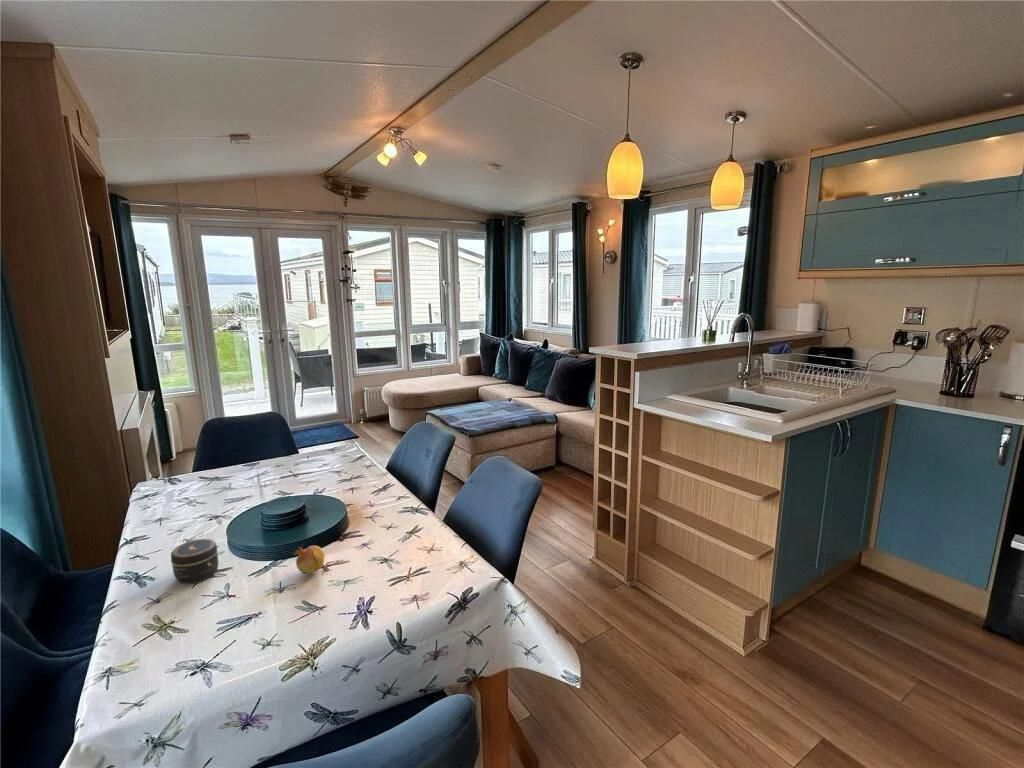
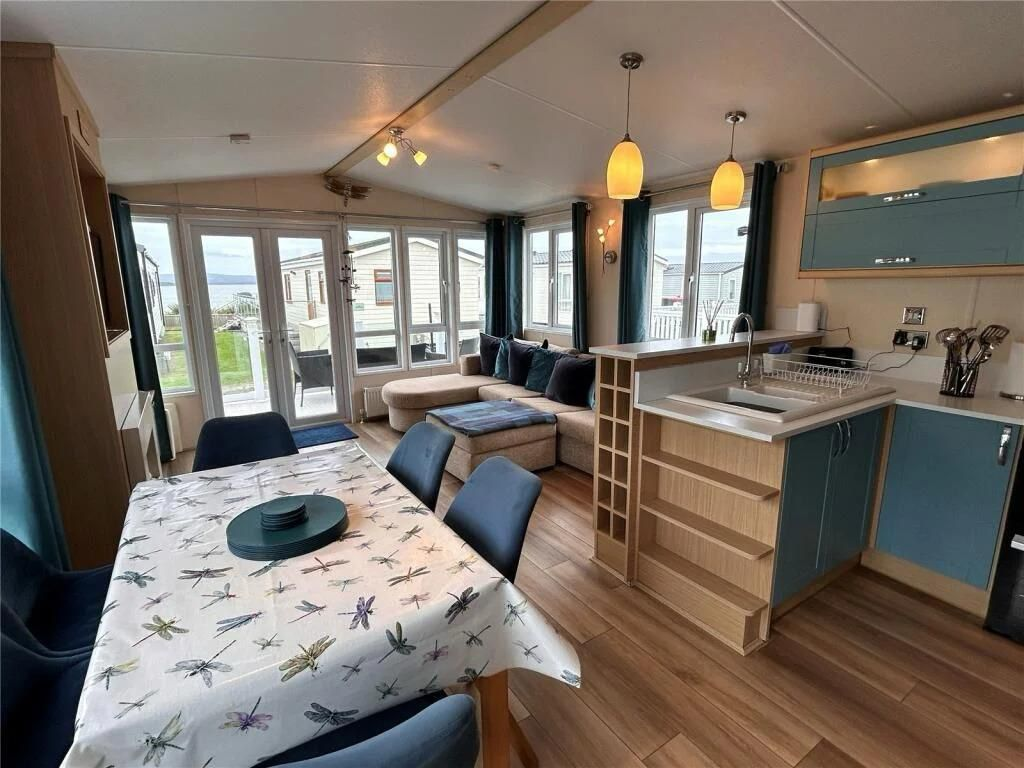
- jar (195, 561)
- fruit (310, 558)
